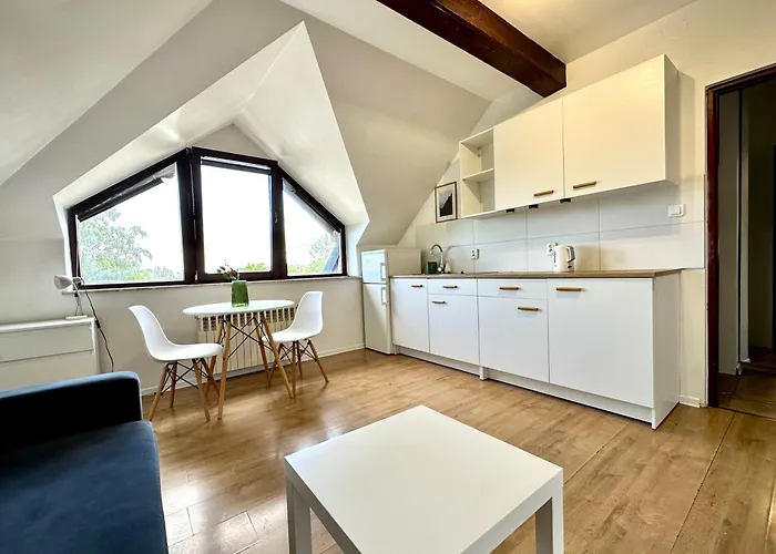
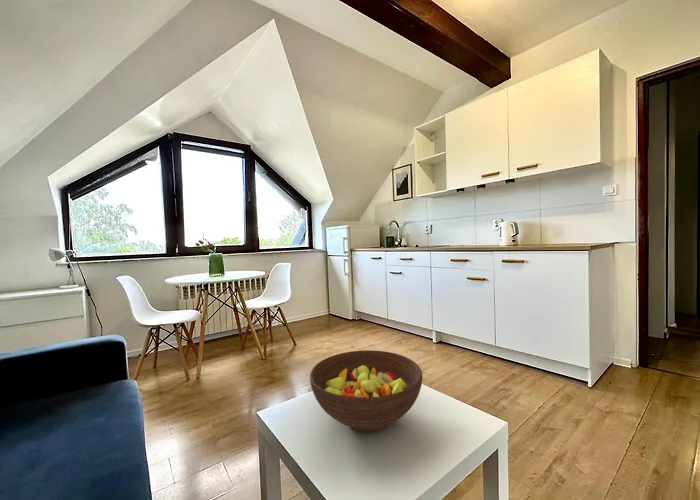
+ fruit bowl (366, 395)
